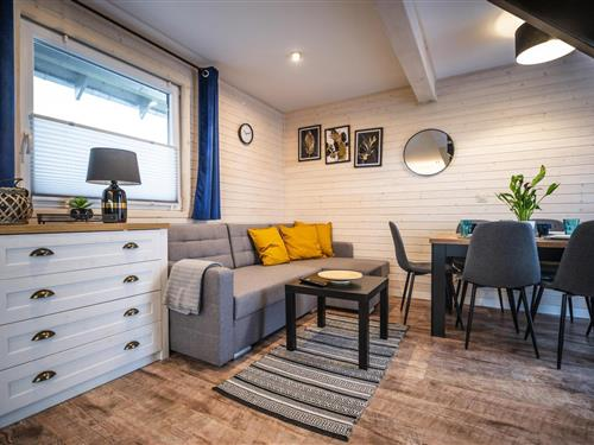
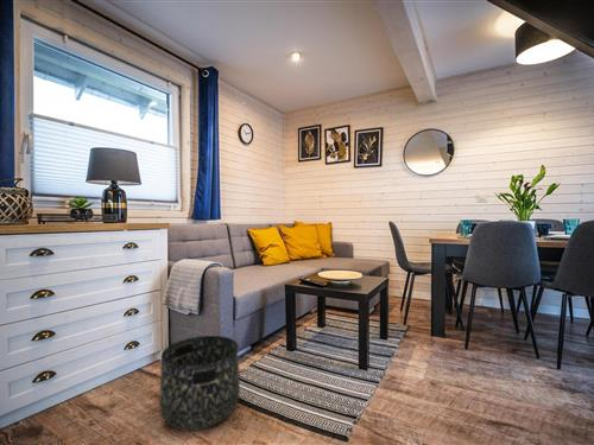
+ basket (201, 380)
